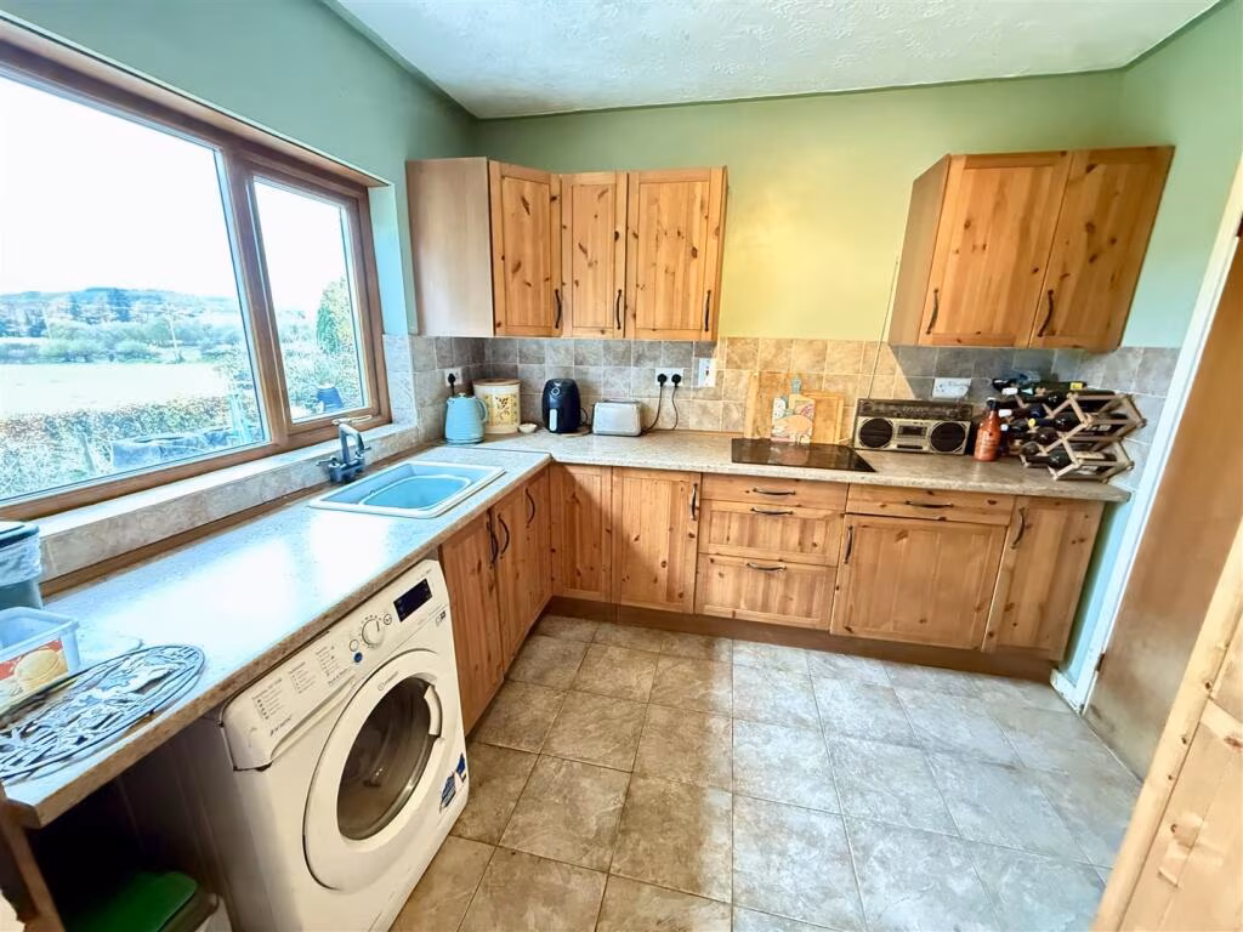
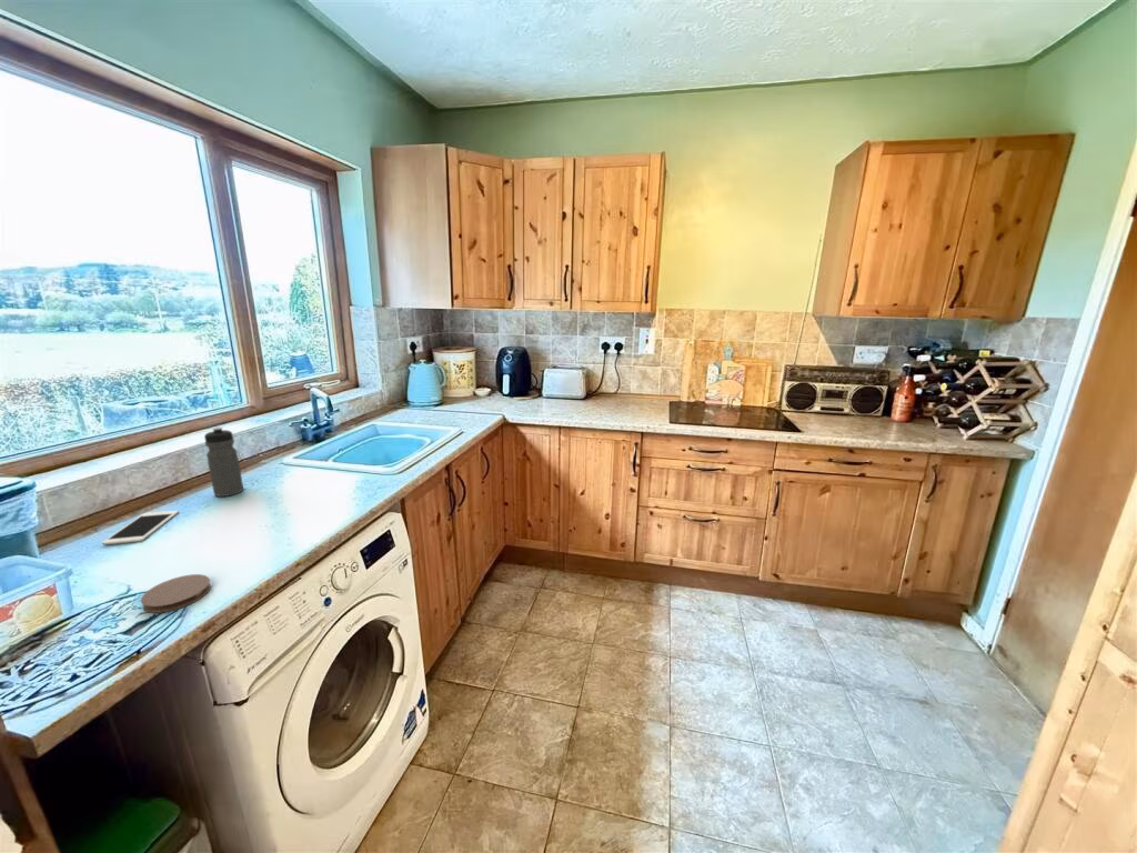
+ coaster (177, 592)
+ water bottle (223, 460)
+ cell phone (143, 525)
